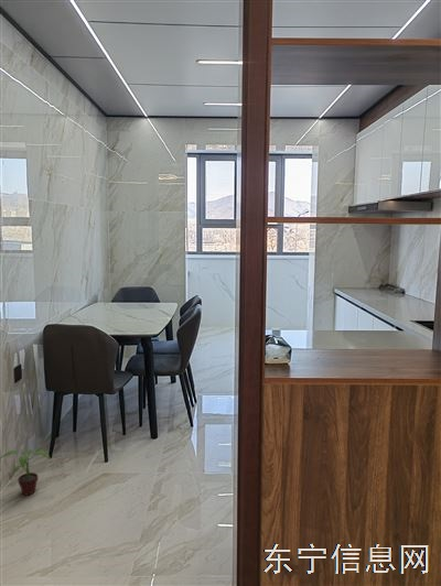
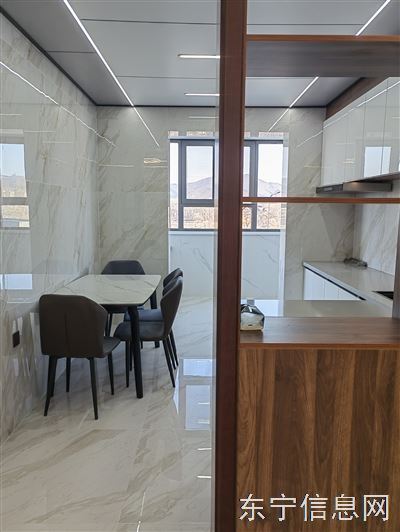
- potted plant (25, 470)
